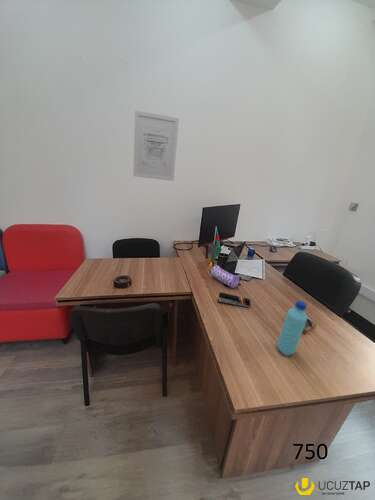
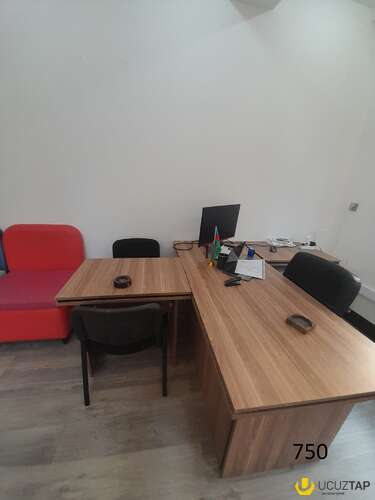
- stapler (234, 299)
- water bottle (292, 327)
- wall art (155, 148)
- pencil case (224, 275)
